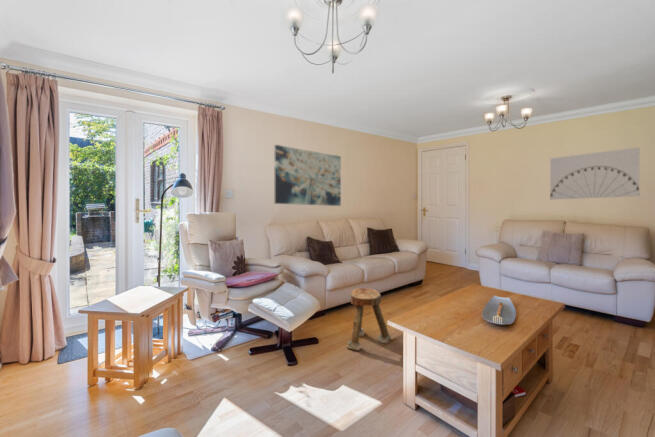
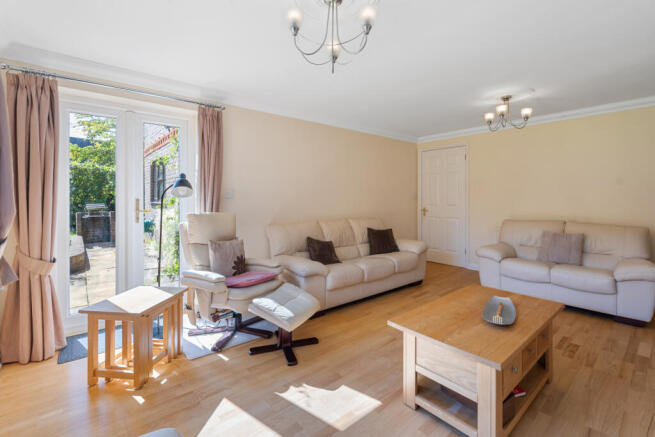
- stool (362, 315)
- wall art (591, 175)
- wall art (310, 178)
